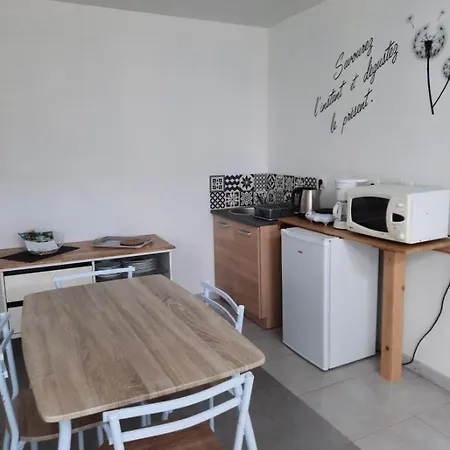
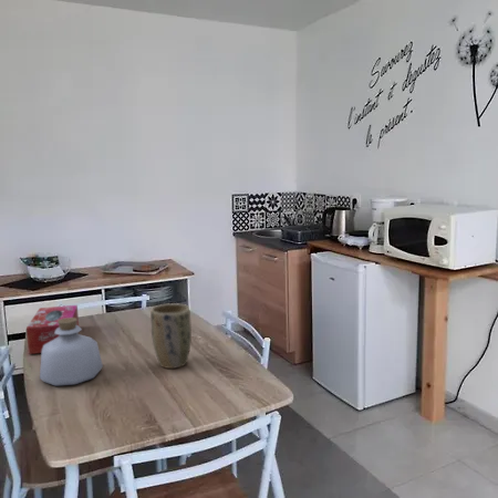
+ tissue box (54, 328)
+ bottle (69, 346)
+ plant pot (172, 335)
